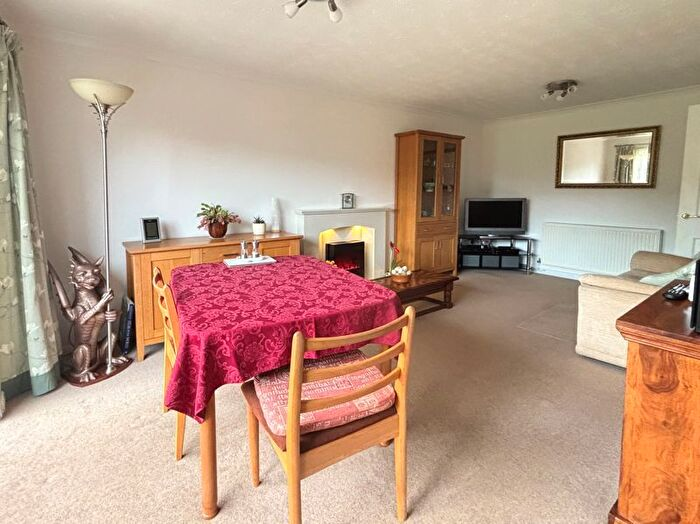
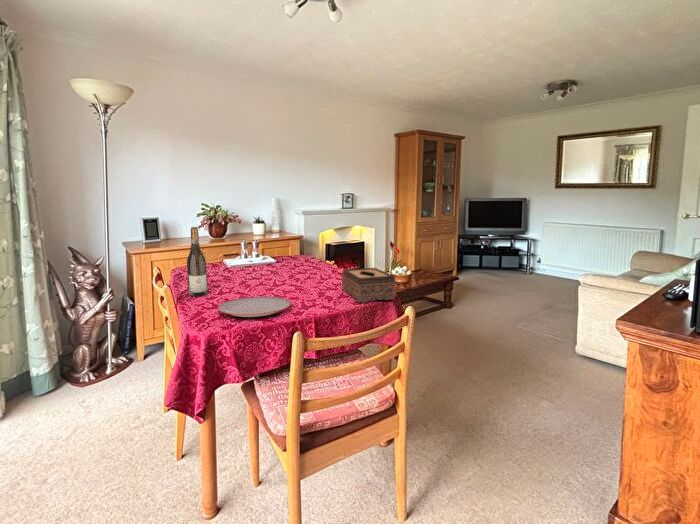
+ plate (255, 307)
+ tissue box (367, 283)
+ wine bottle (196, 261)
